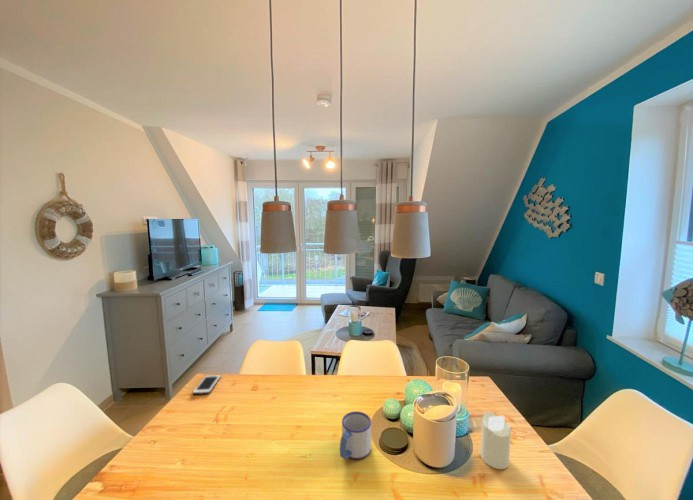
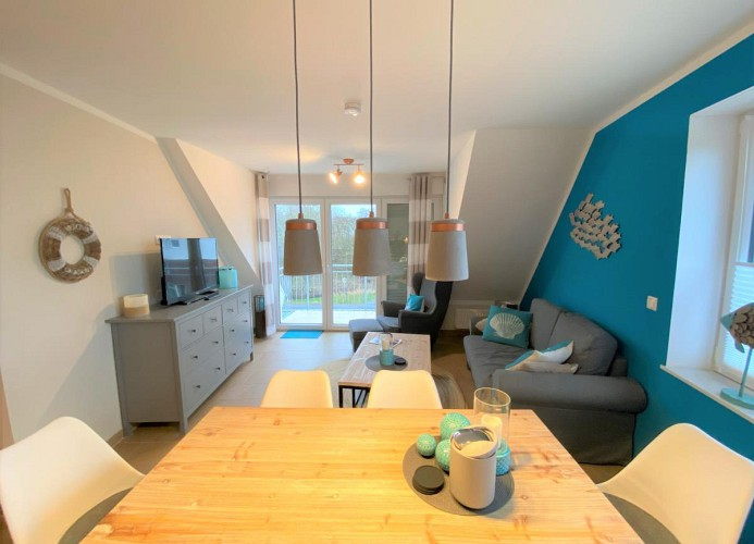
- mug (353, 437)
- candle (495, 437)
- cell phone (207, 384)
